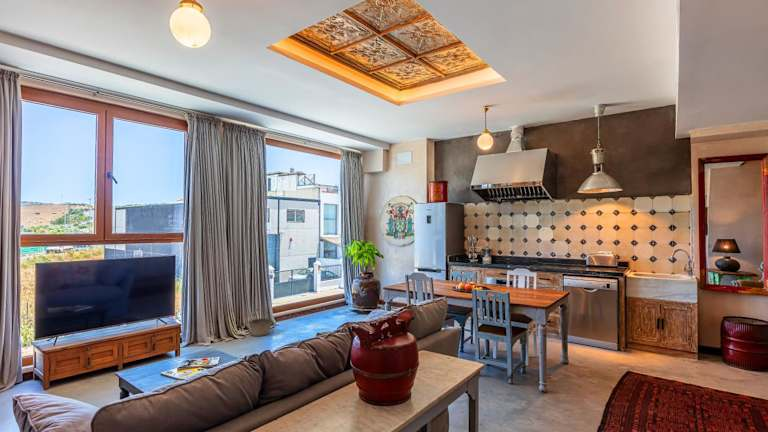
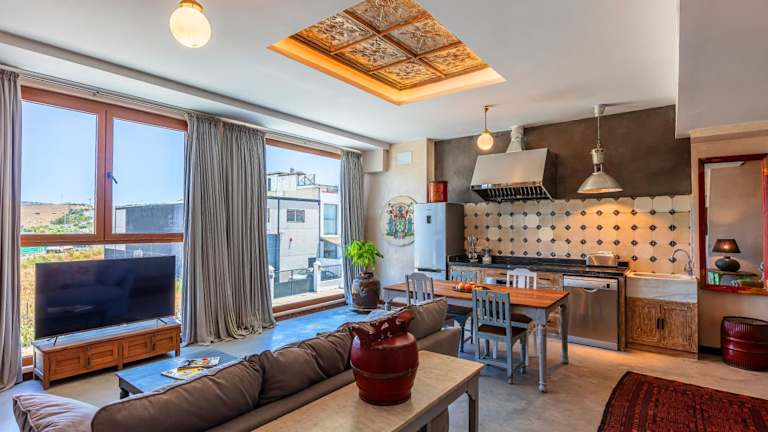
- basket (259, 322)
